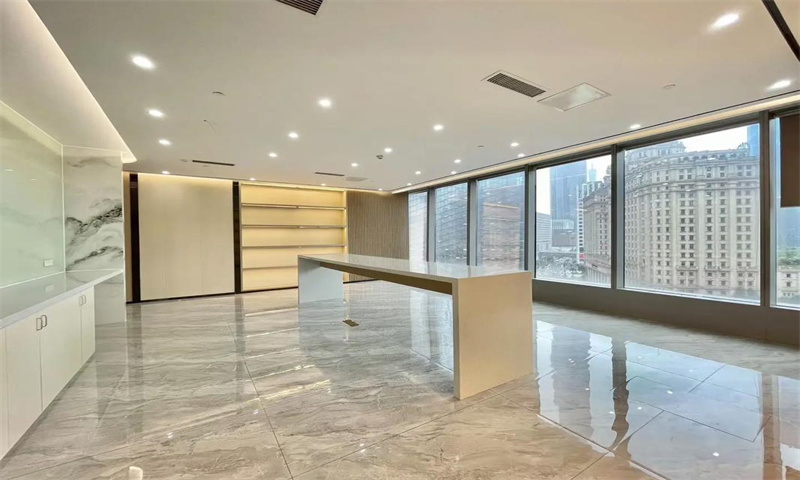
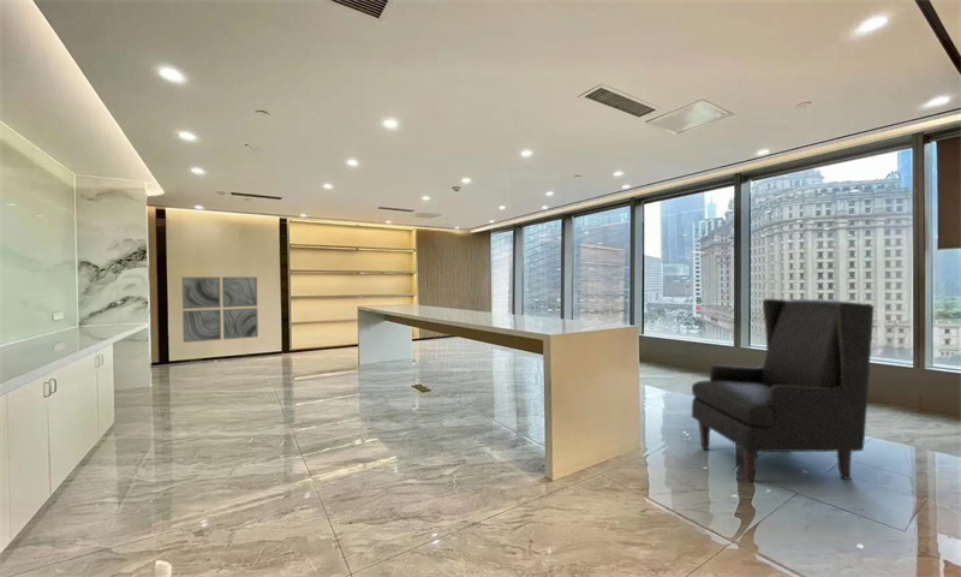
+ wall art (222, 309)
+ chair (771, 381)
